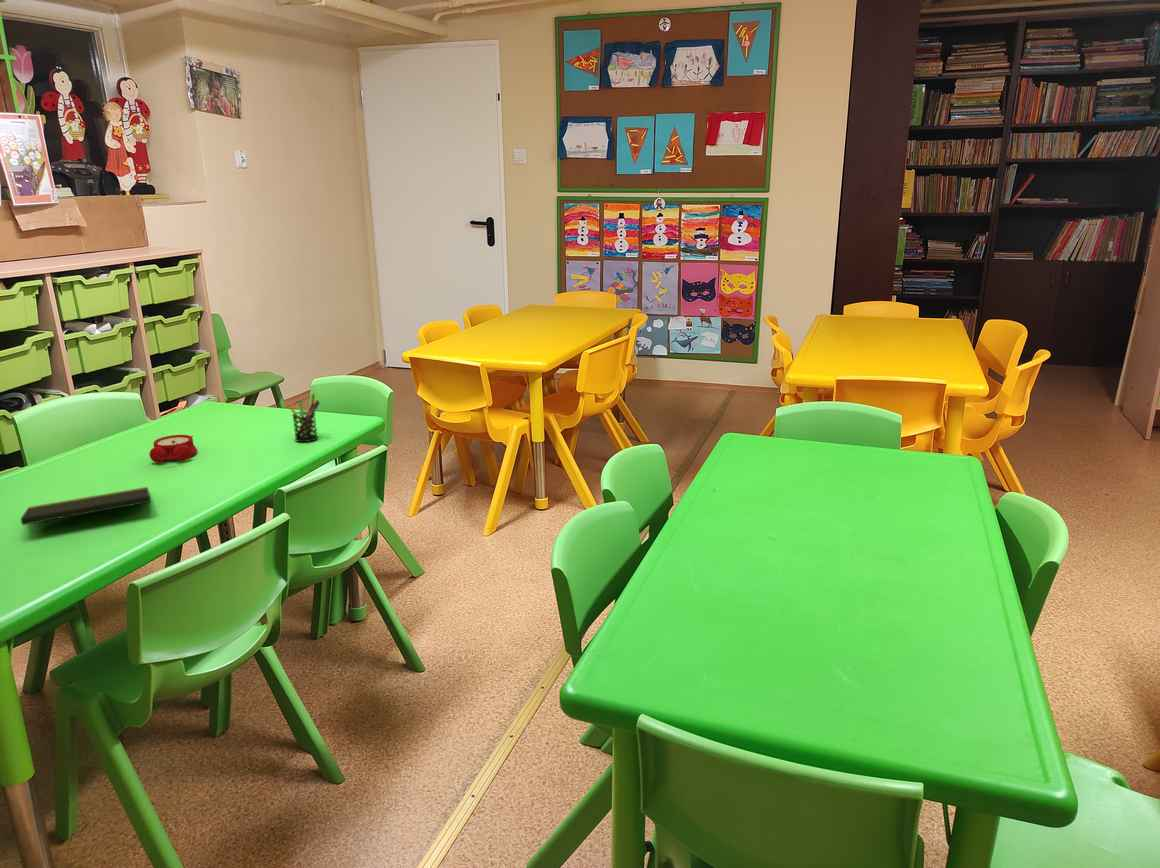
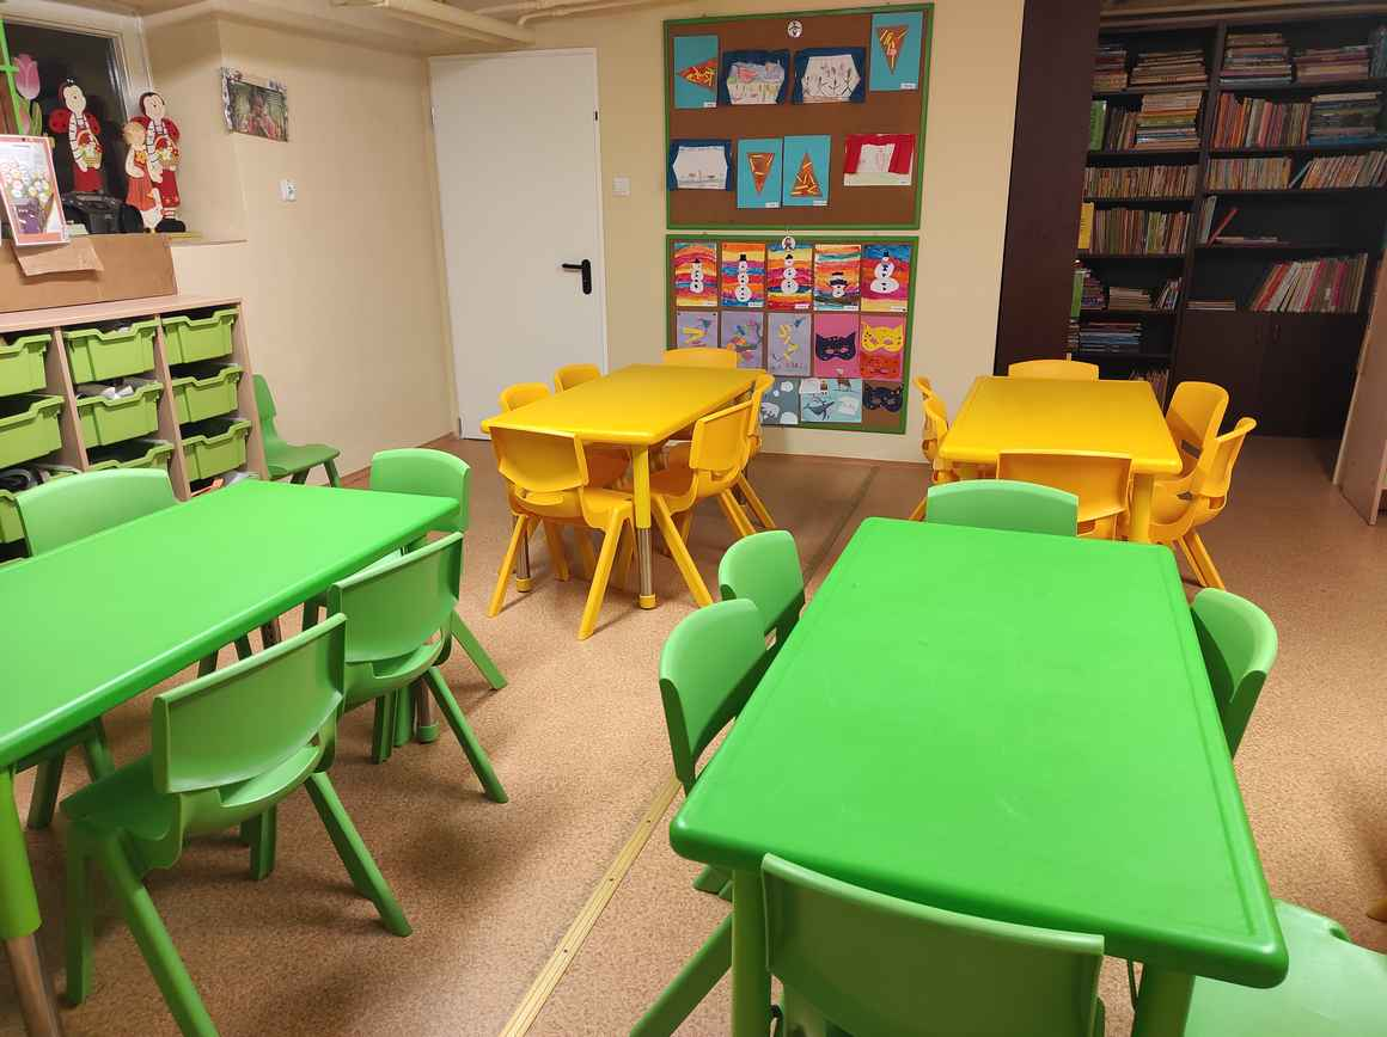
- notepad (89, 504)
- alarm clock (173, 449)
- pen holder (305, 416)
